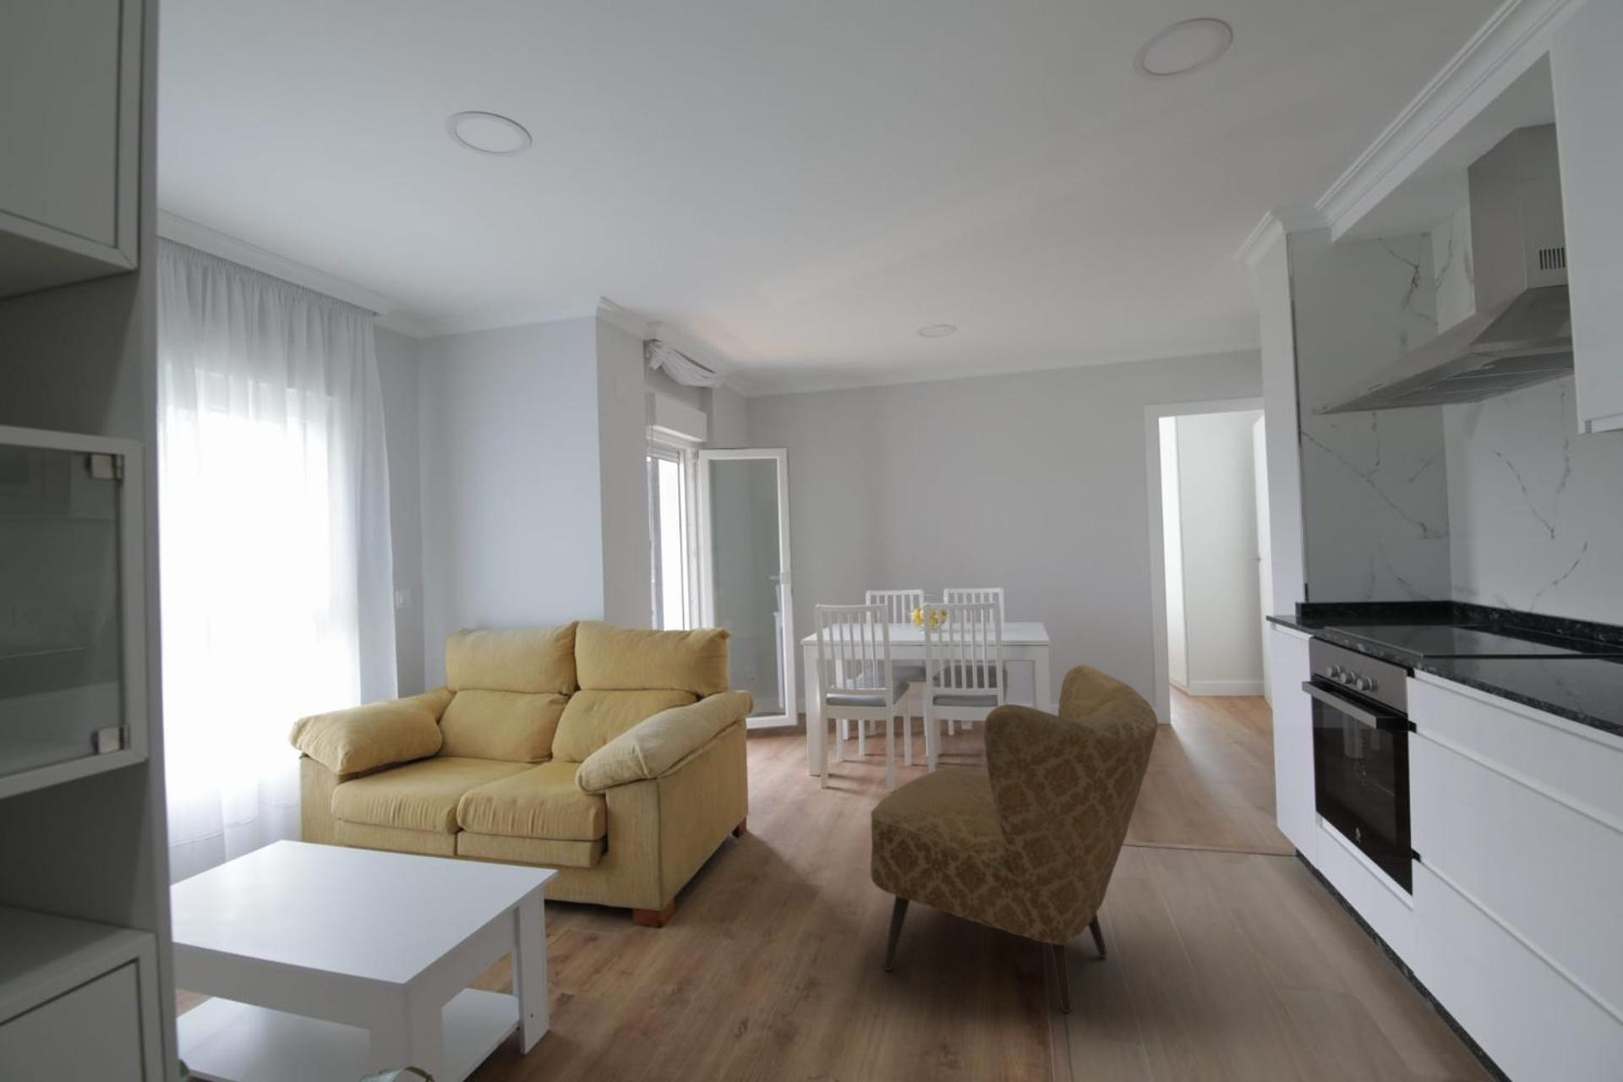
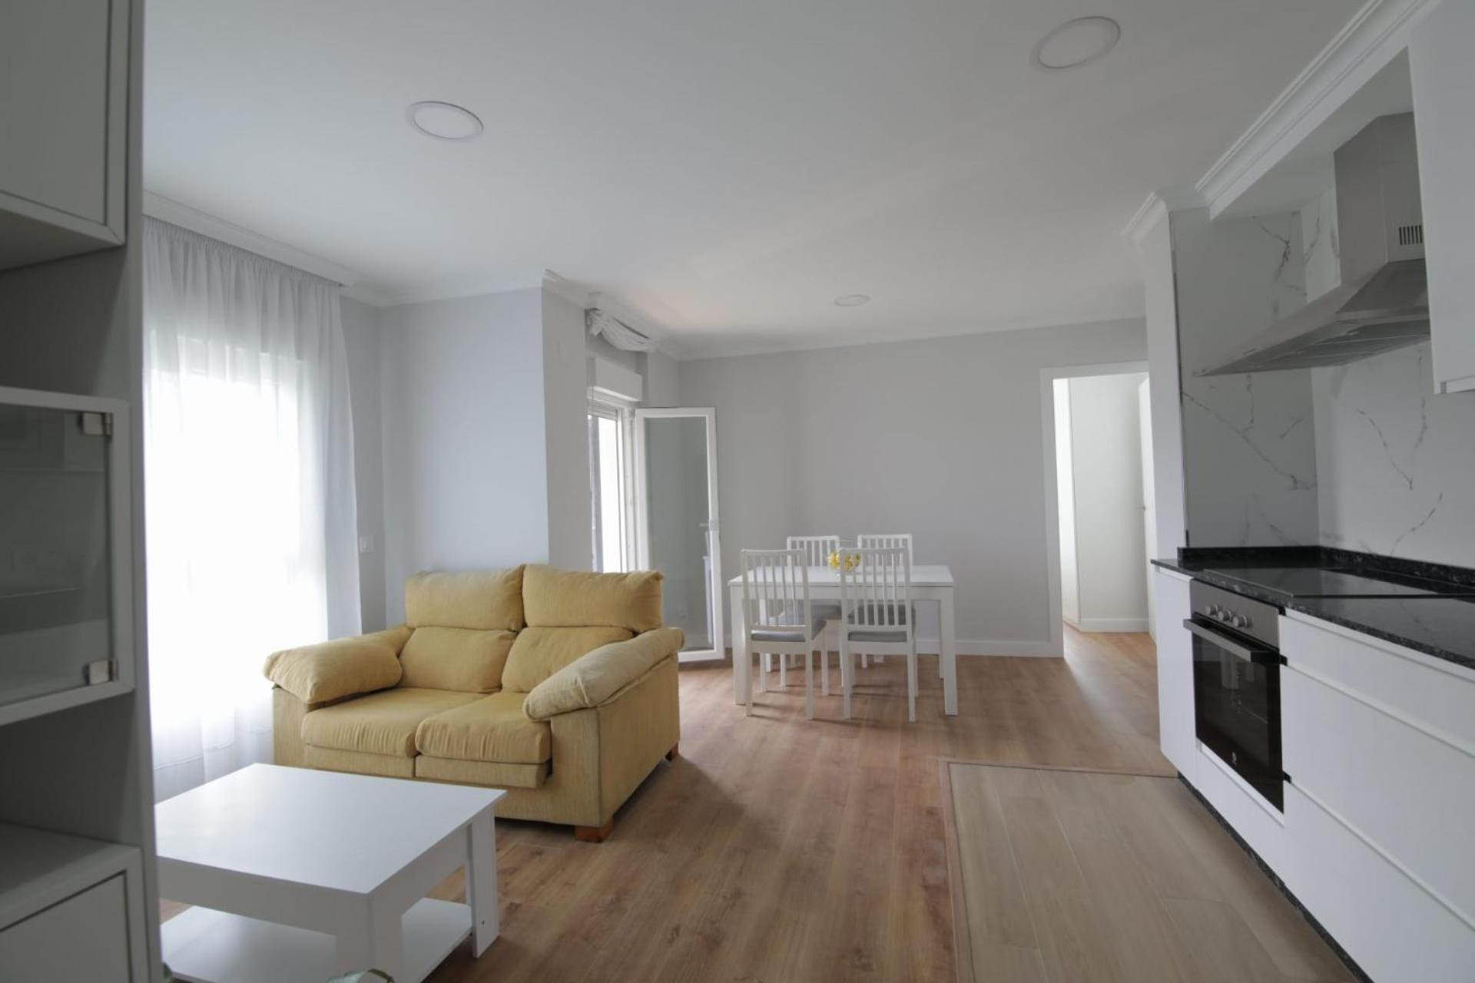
- armchair (1010, 819)
